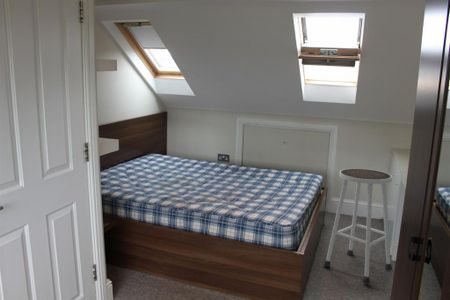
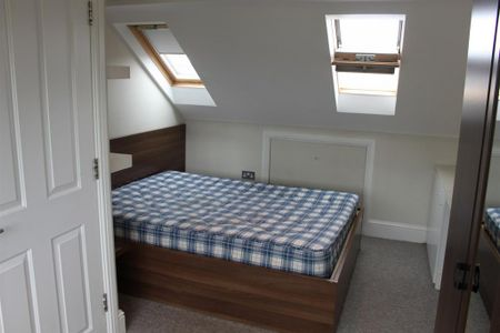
- stool (359, 224)
